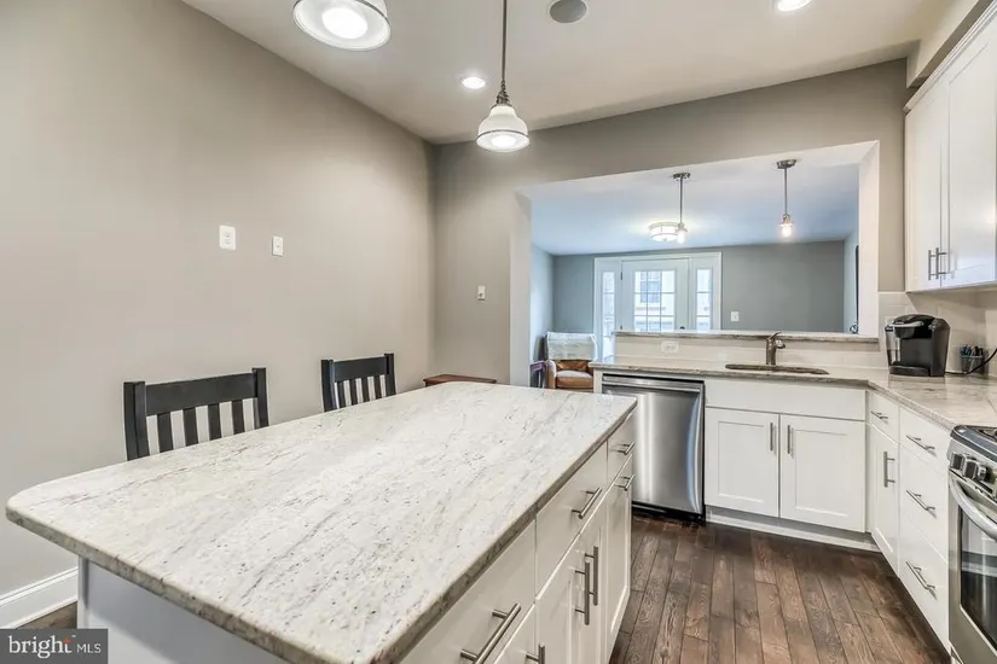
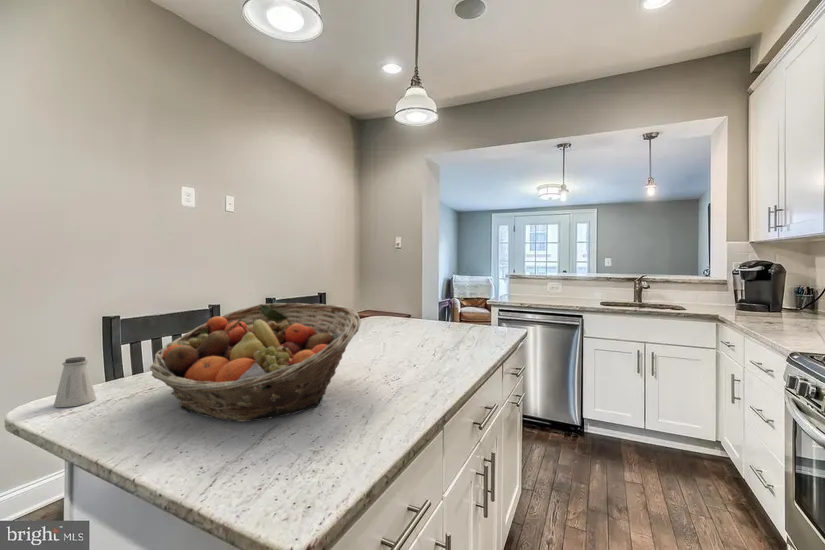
+ saltshaker (75, 380)
+ fruit basket (261, 351)
